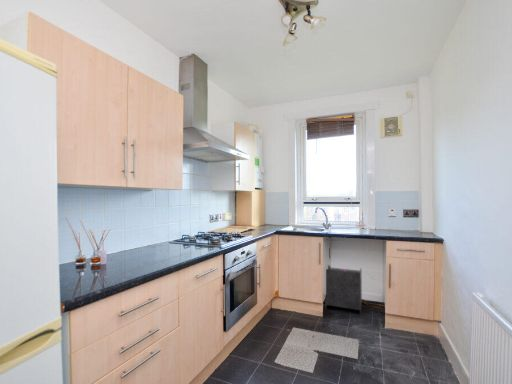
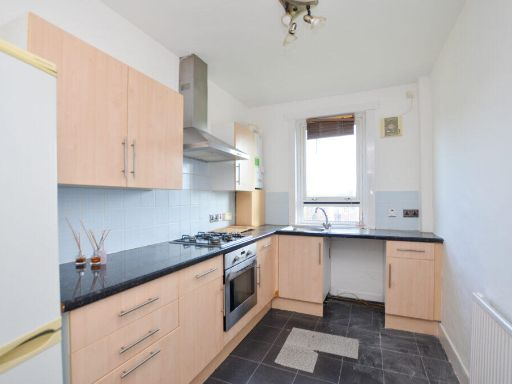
- waste basket (344, 285)
